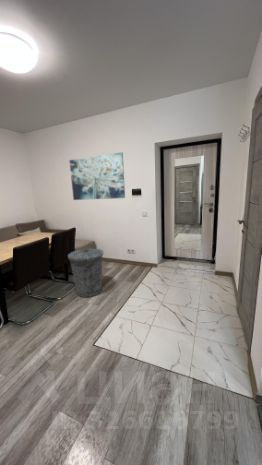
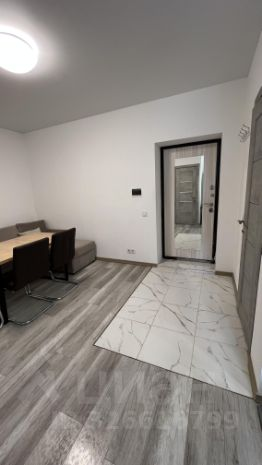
- trash can (87, 269)
- wall art (96, 178)
